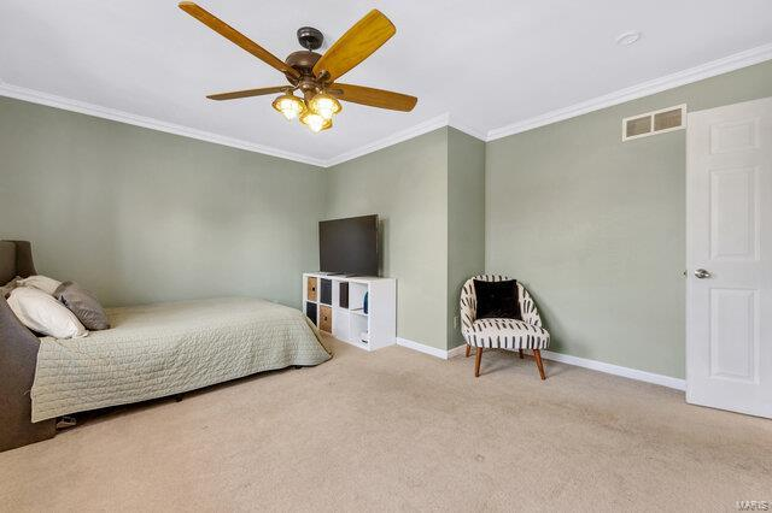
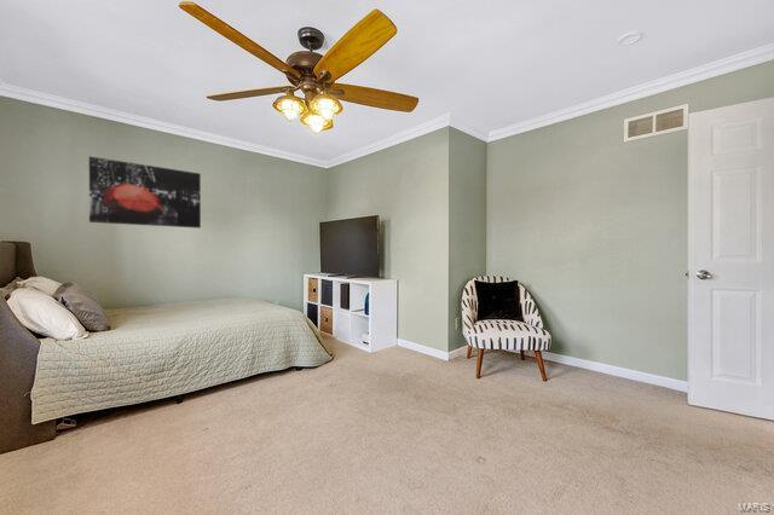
+ wall art (149, 195)
